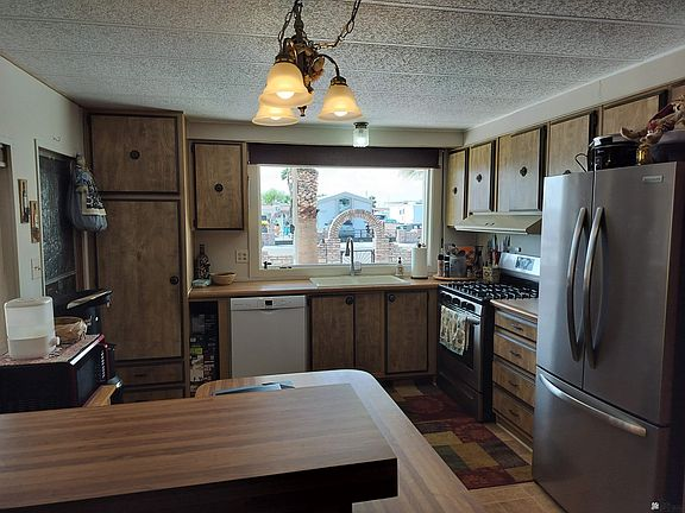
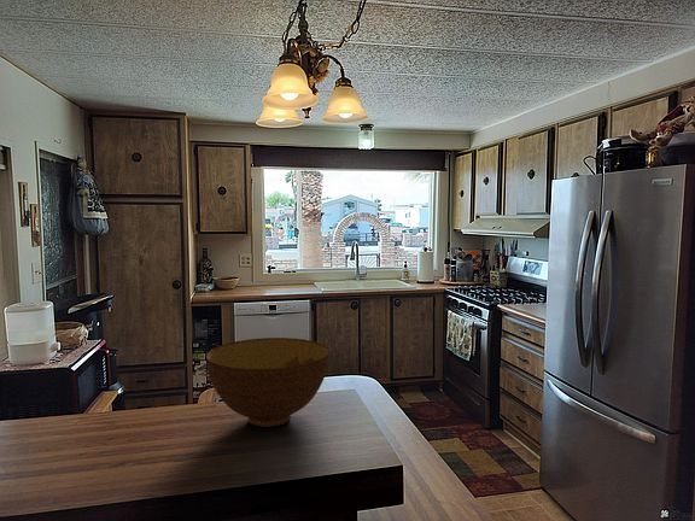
+ bowl (269, 385)
